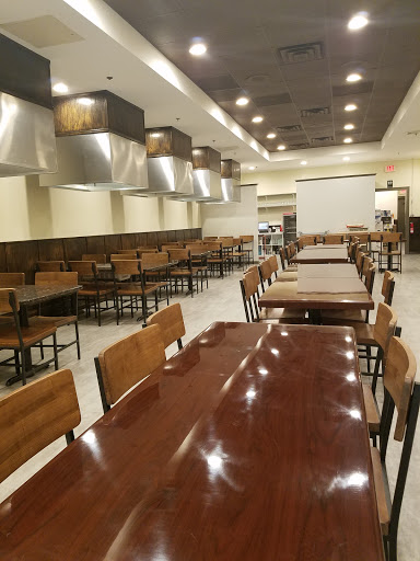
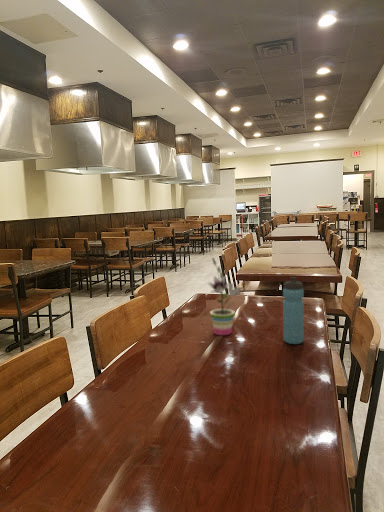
+ potted plant (226, 296)
+ water bottle (293, 309)
